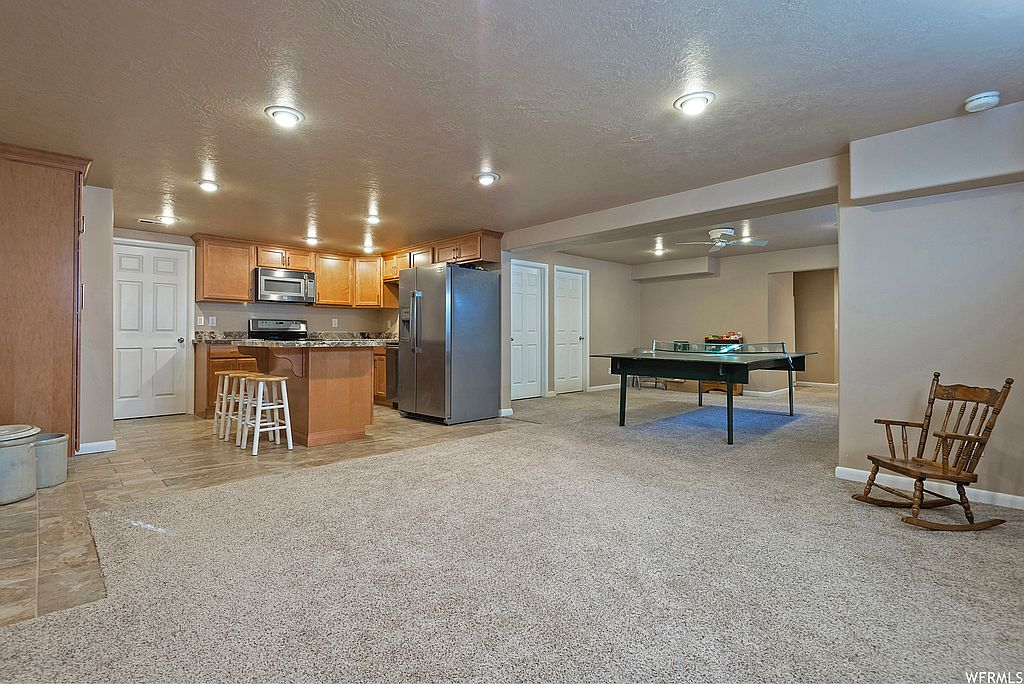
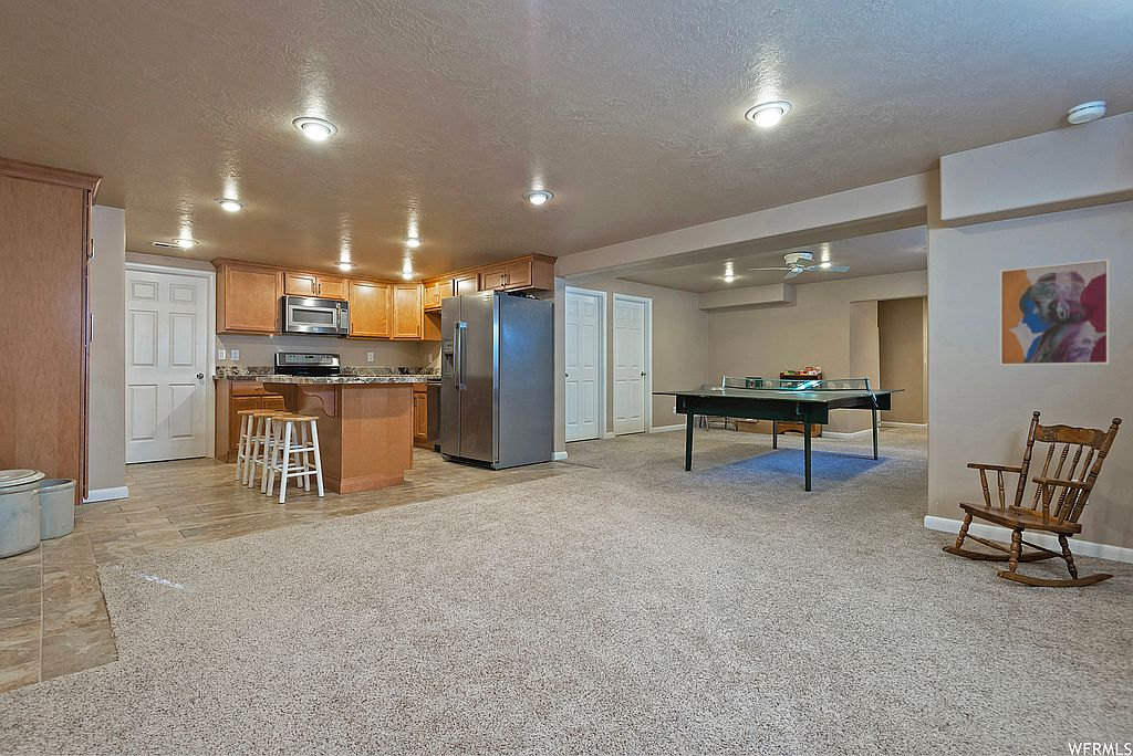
+ wall art (1051, 314)
